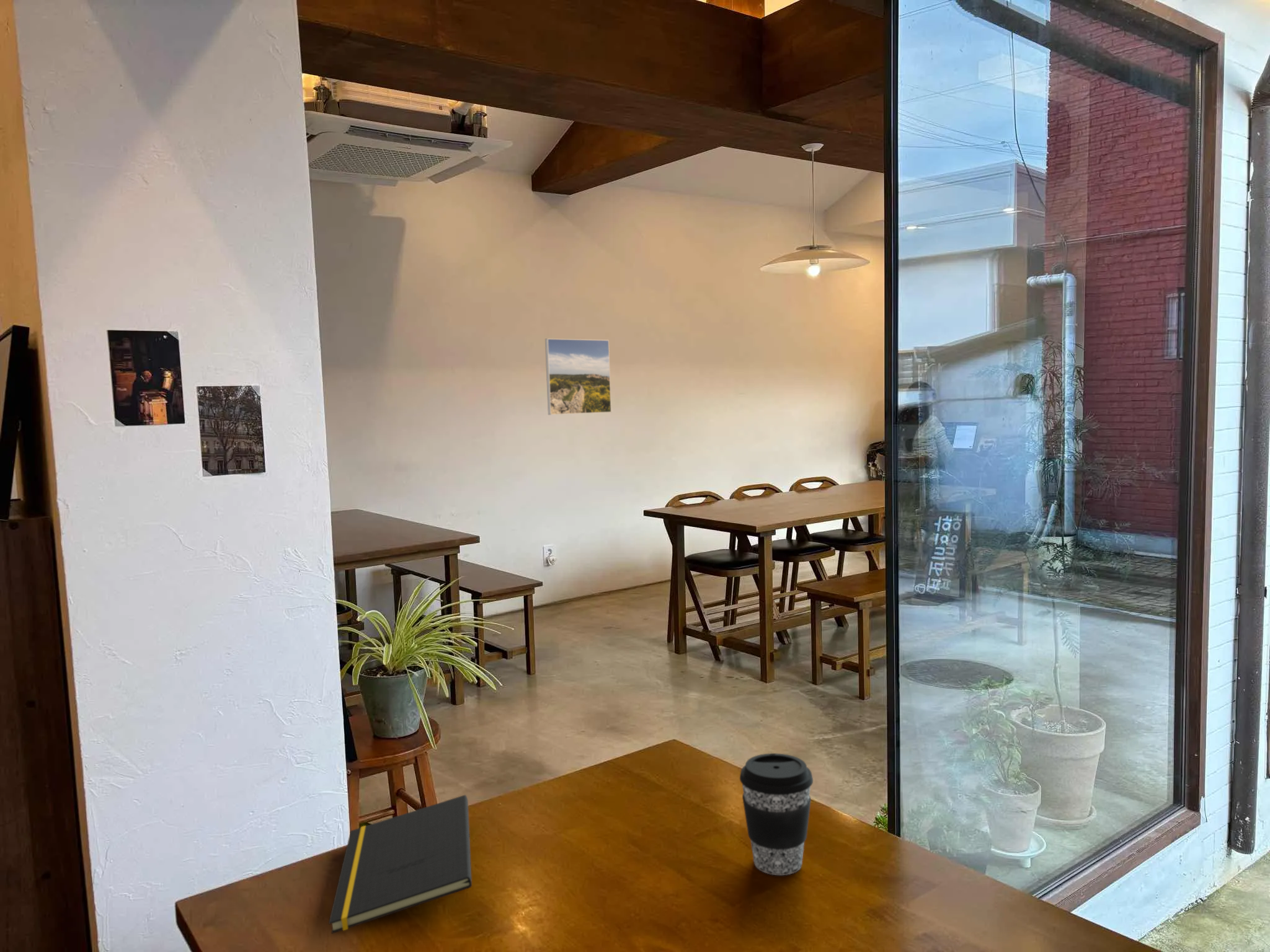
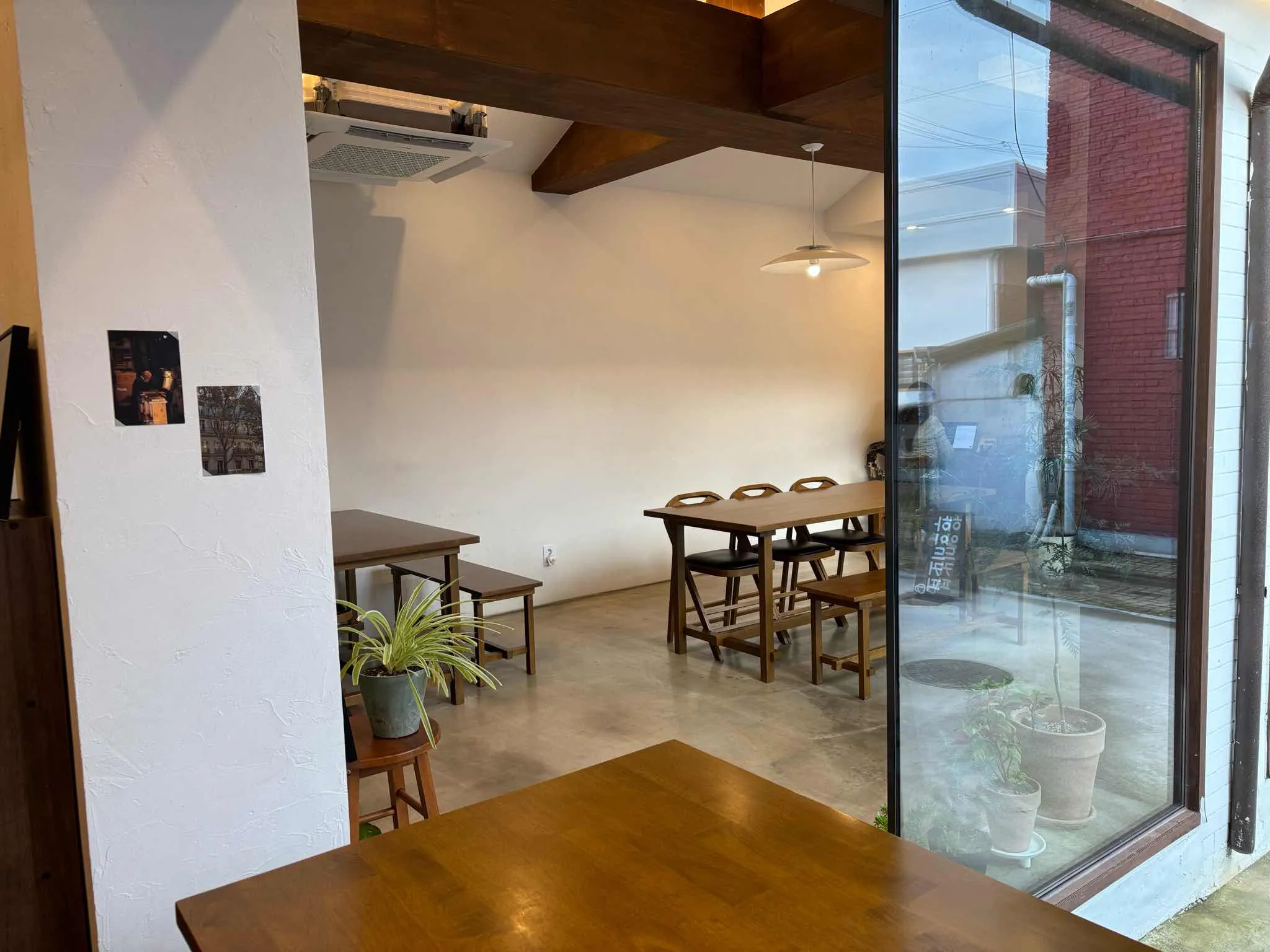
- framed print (579, 376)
- notepad (406, 857)
- coffee cup (776, 814)
